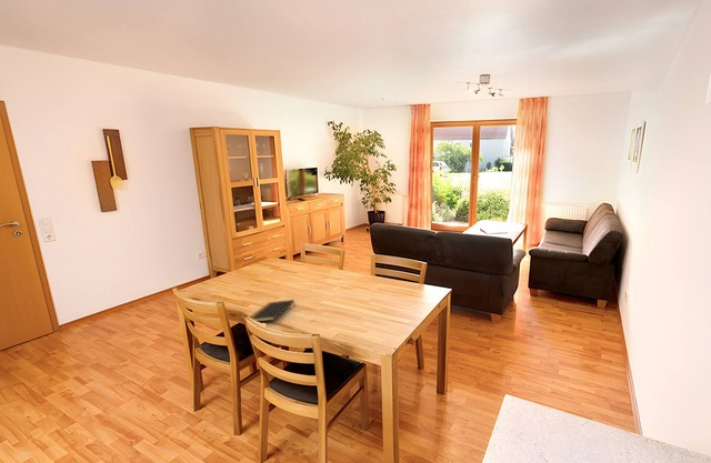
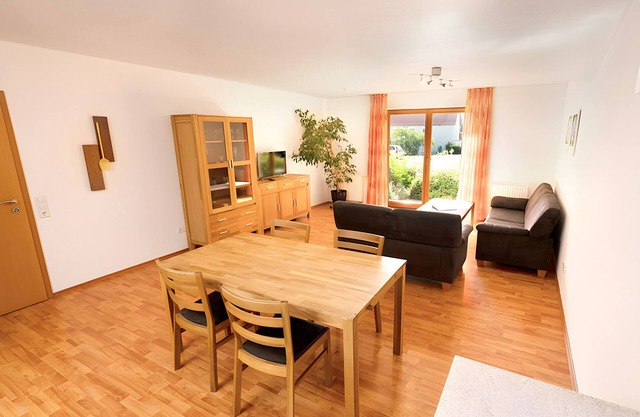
- notepad (271, 310)
